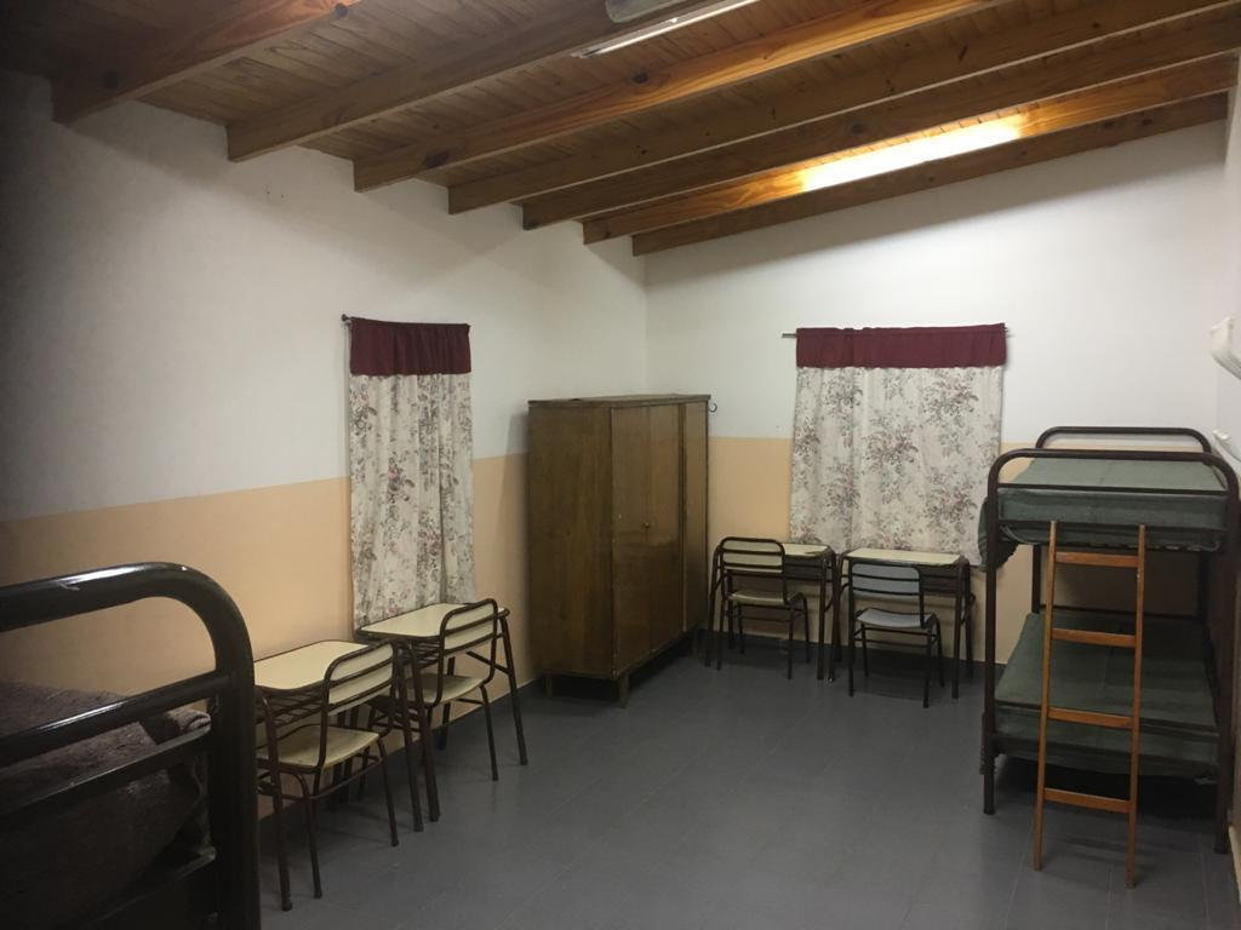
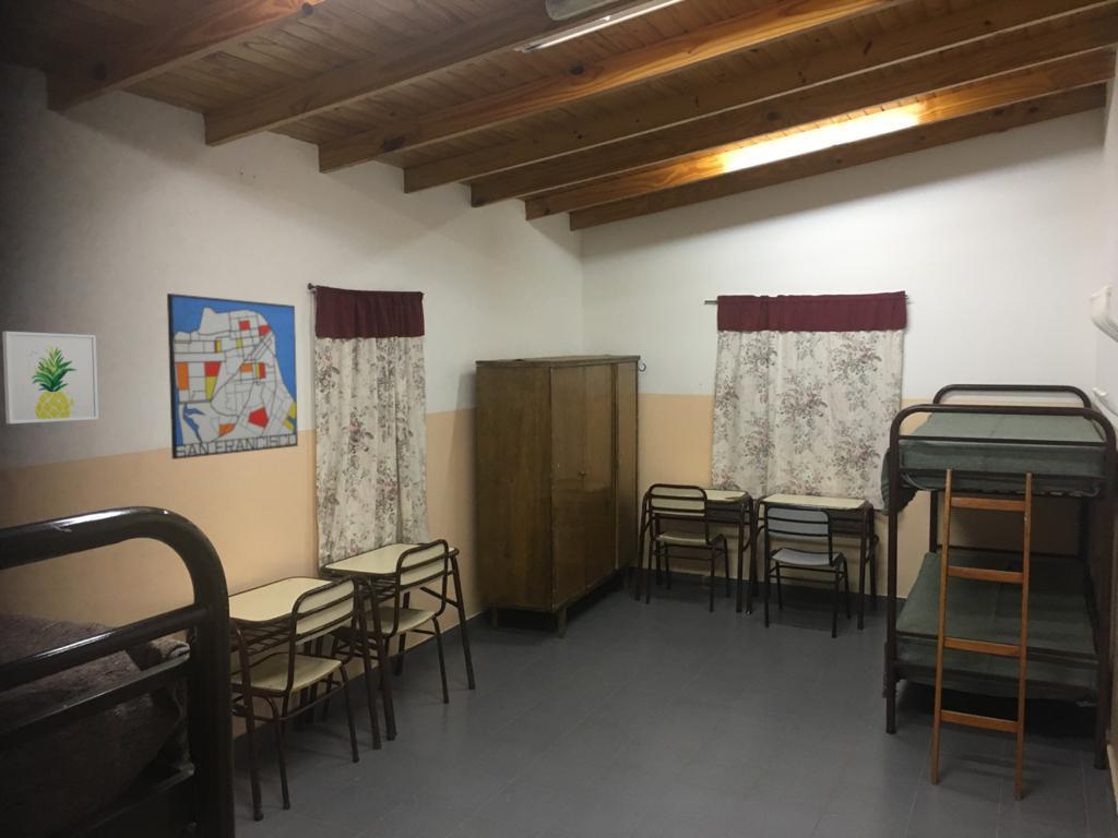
+ wall art (52, 376)
+ wall art (238, 376)
